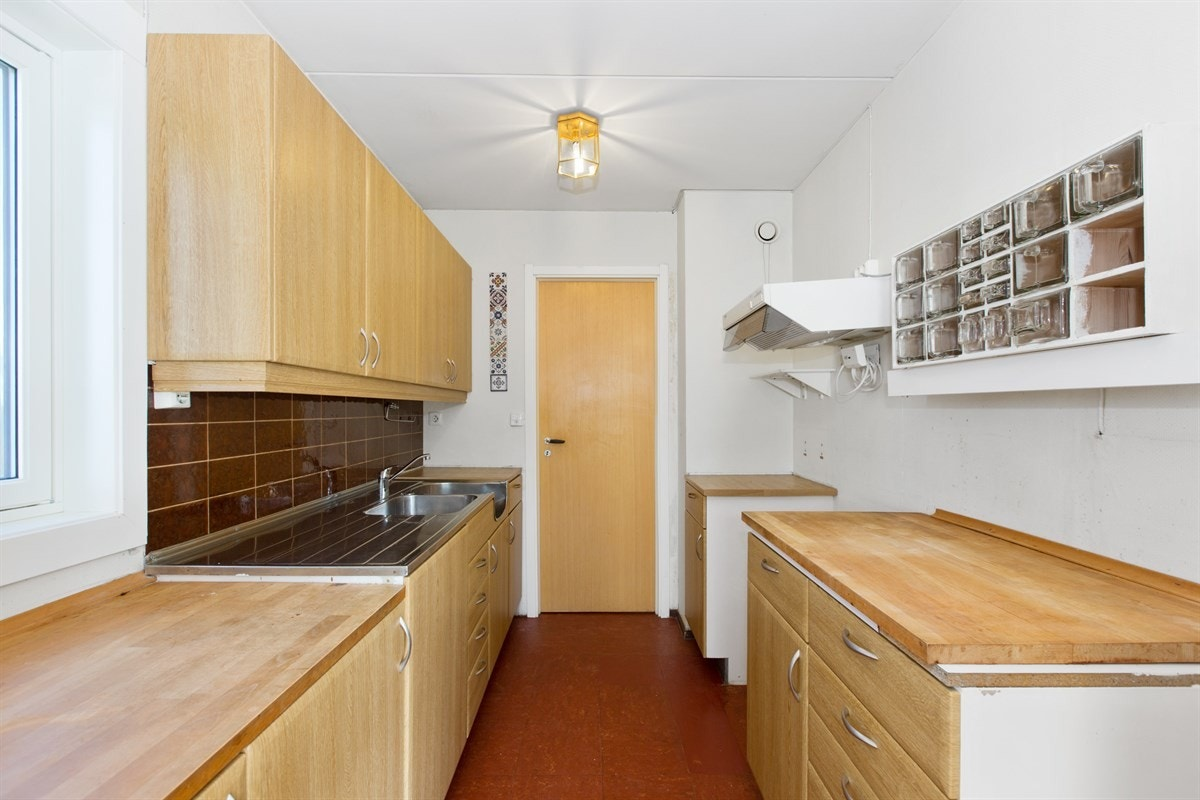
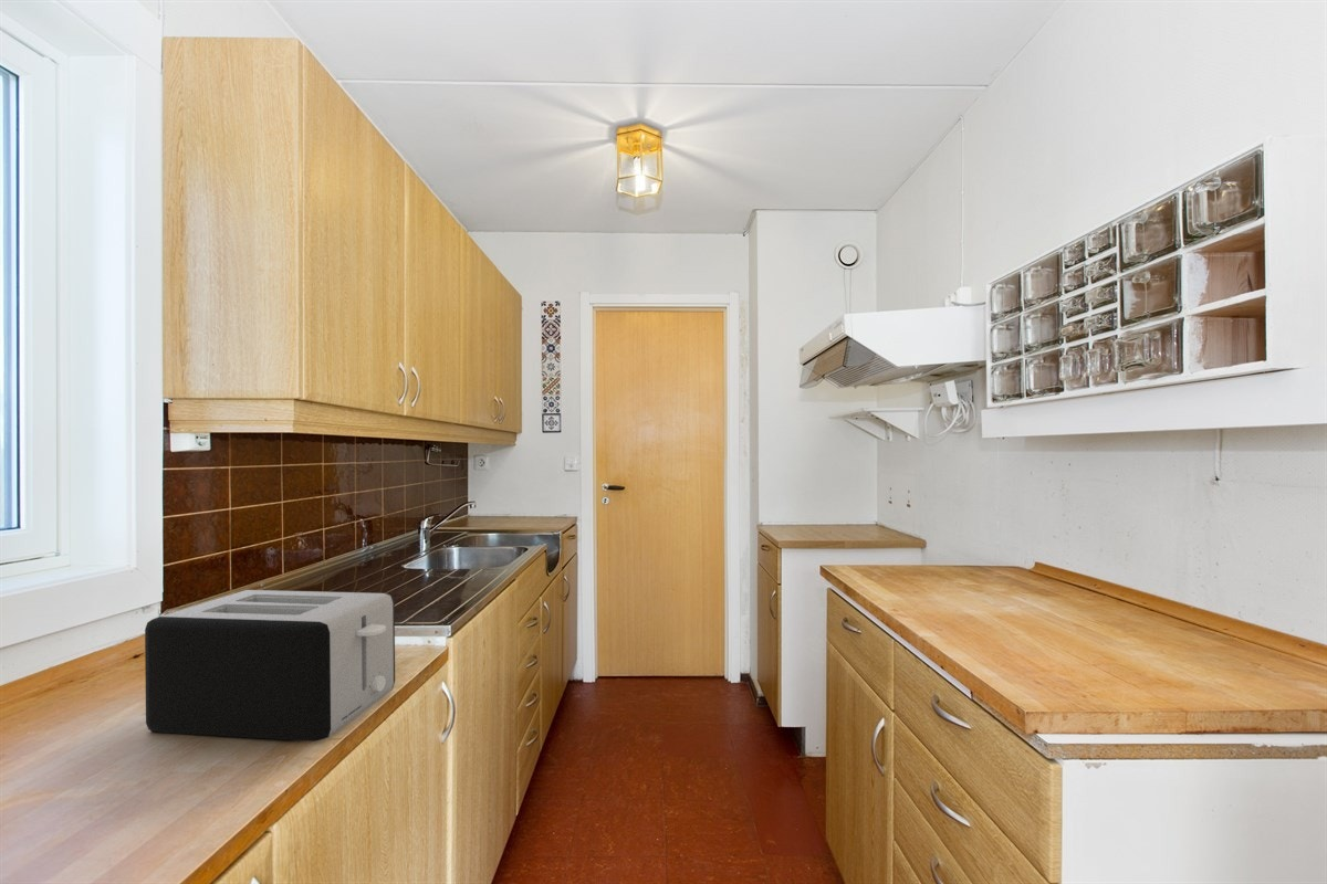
+ toaster (280, 656)
